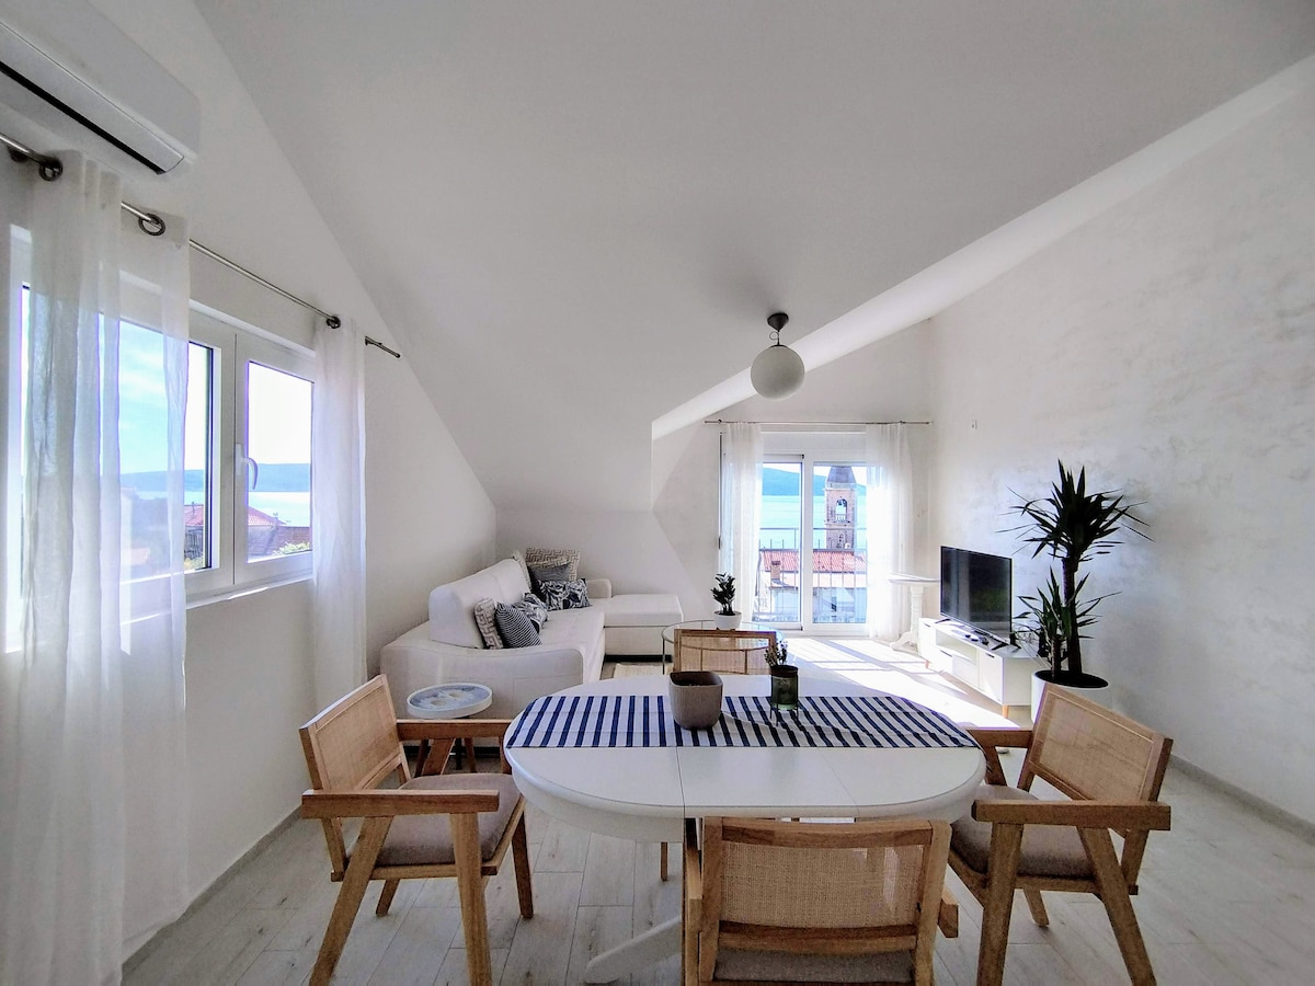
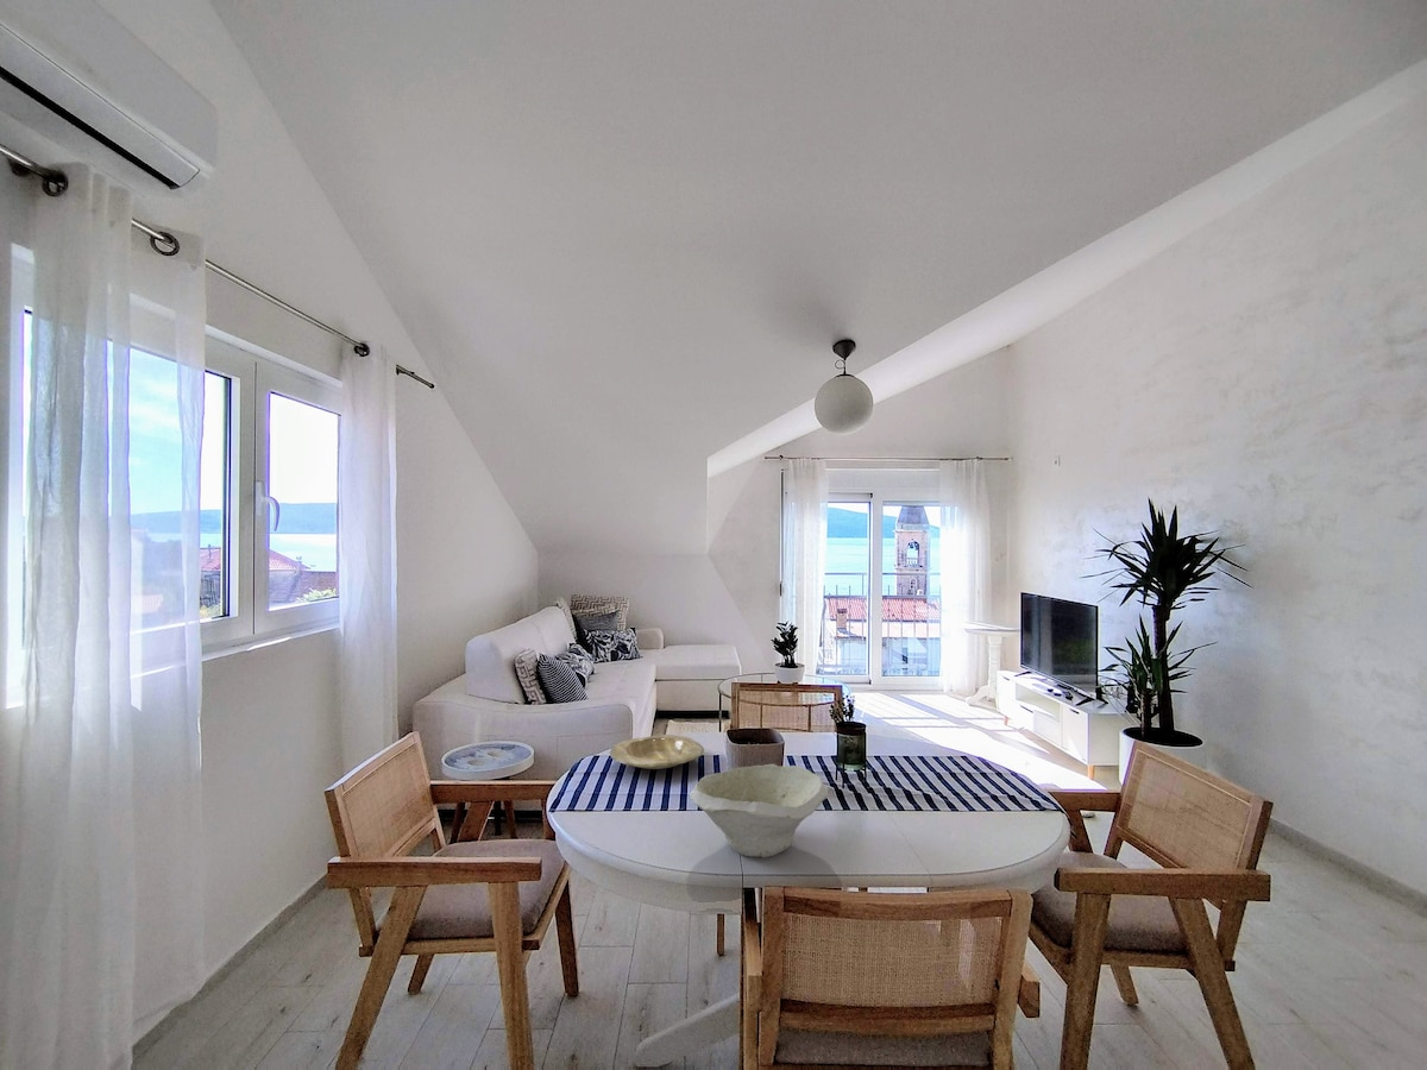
+ plate (656, 755)
+ bowl (757, 808)
